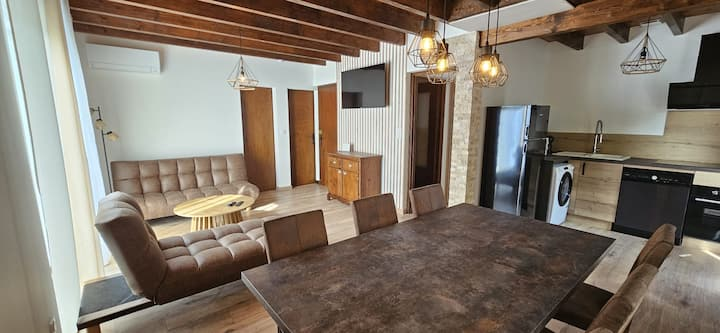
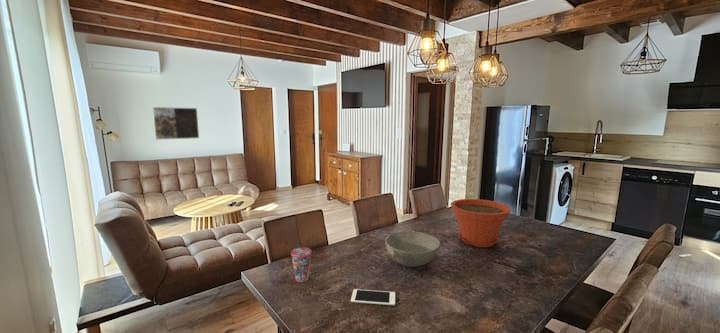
+ cell phone (373, 297)
+ cup (302, 265)
+ bowl (411, 251)
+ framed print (176, 123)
+ plant pot (478, 223)
